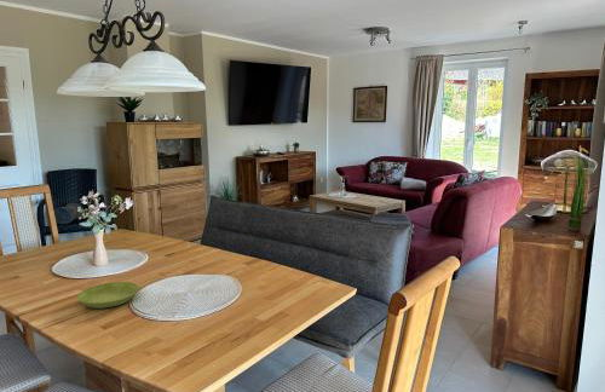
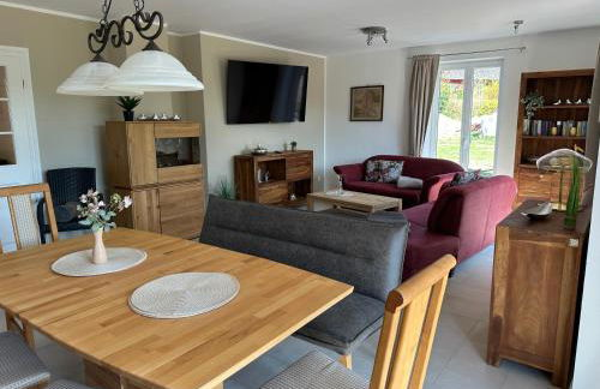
- saucer (109, 295)
